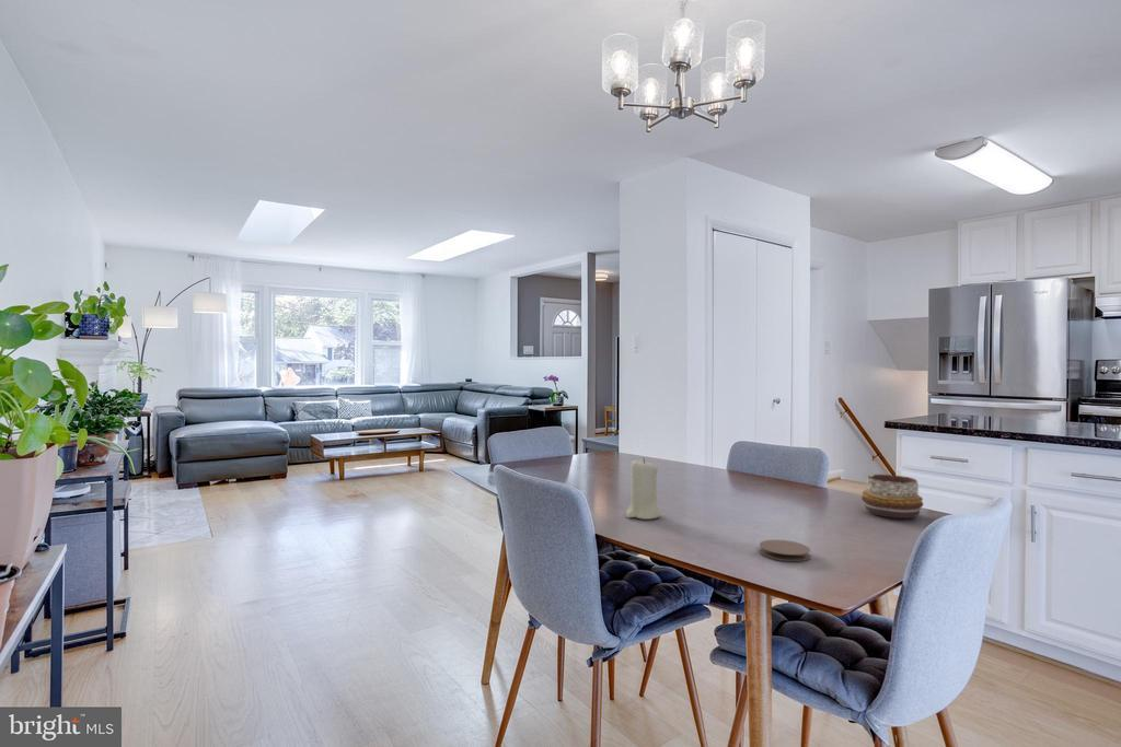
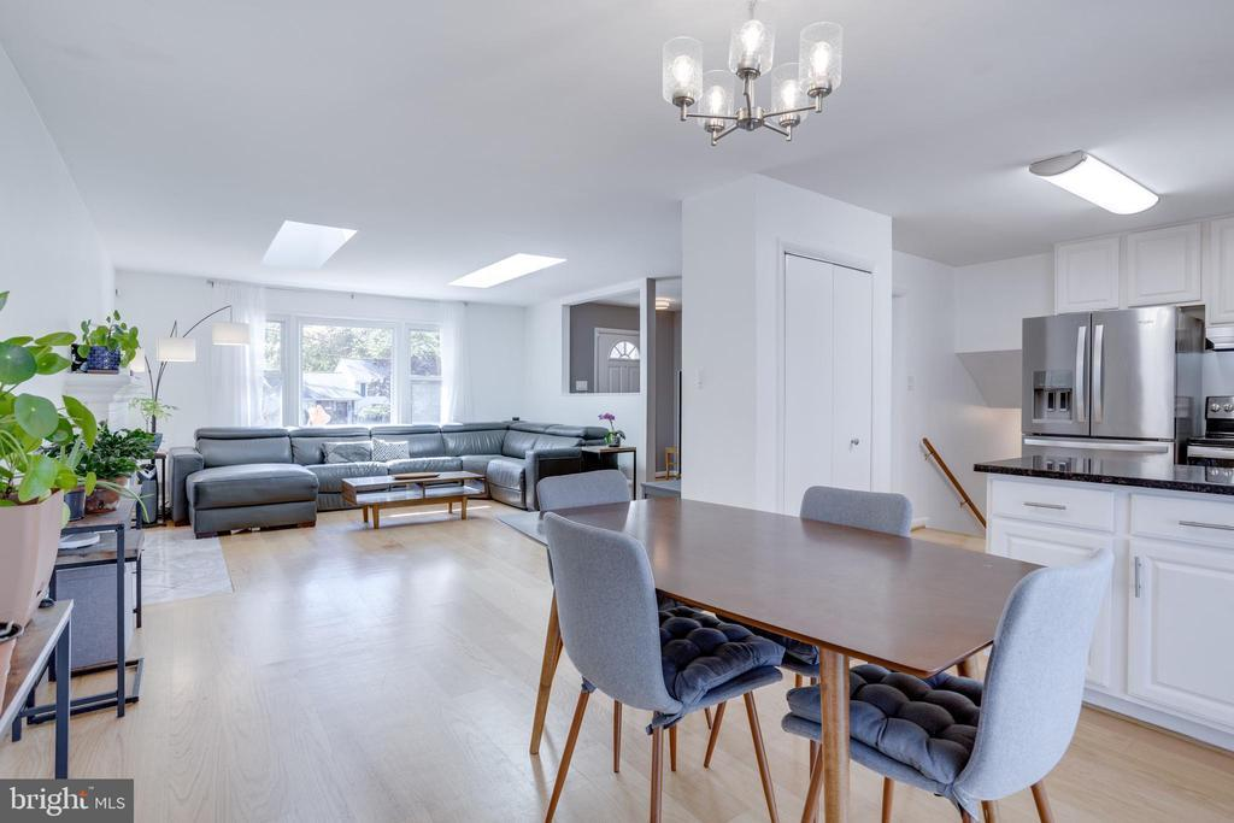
- coaster (784, 550)
- decorative bowl (891, 495)
- candle (643, 487)
